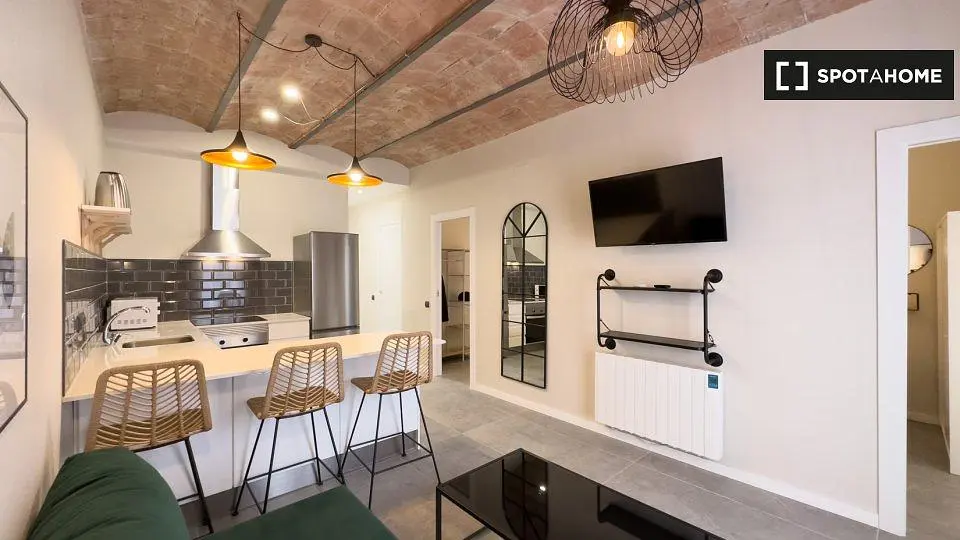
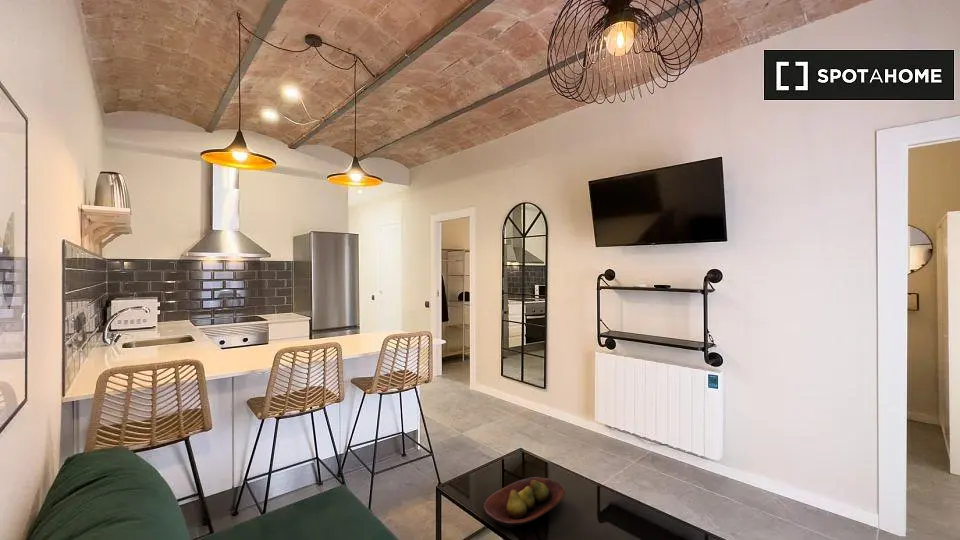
+ fruit bowl (525, 498)
